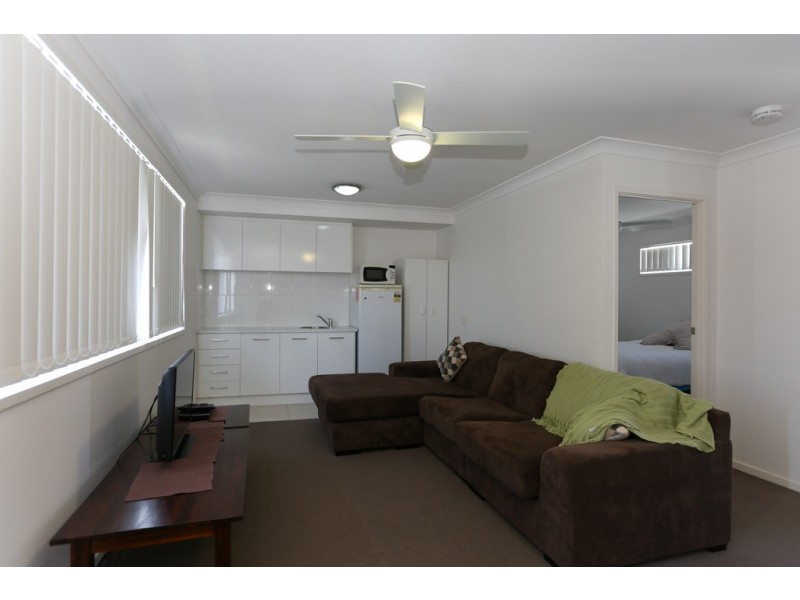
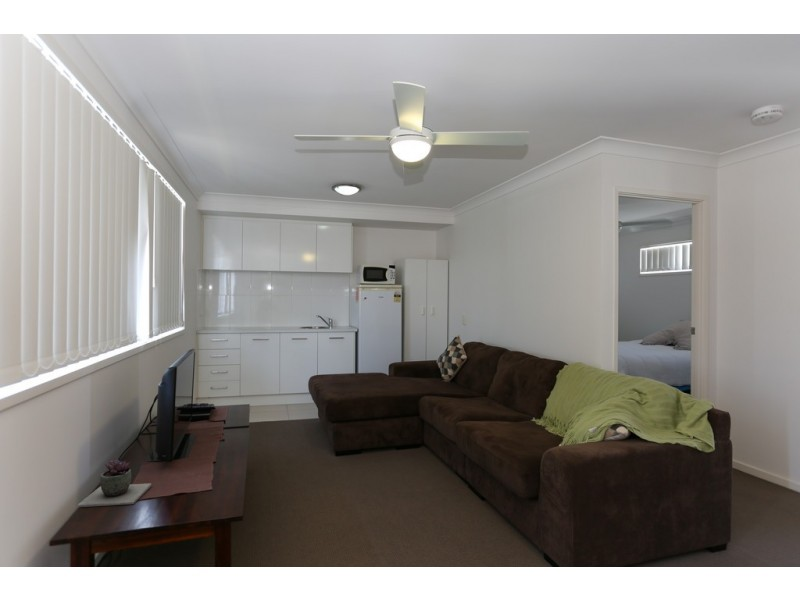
+ succulent plant (116, 478)
